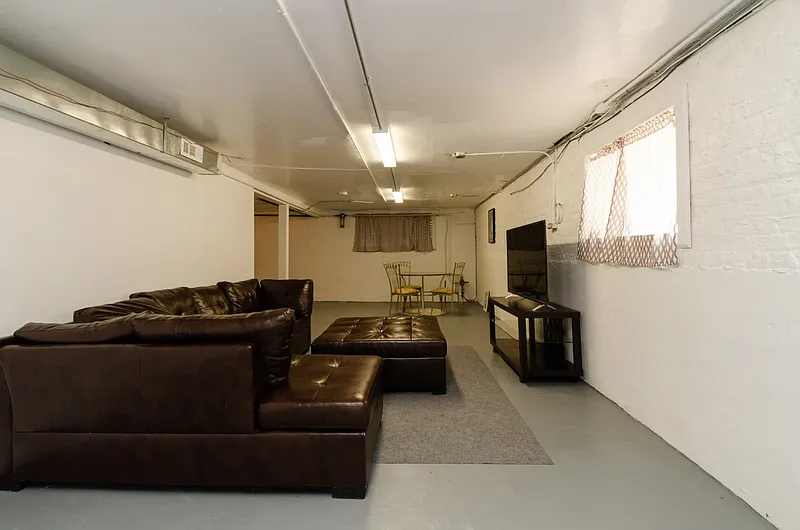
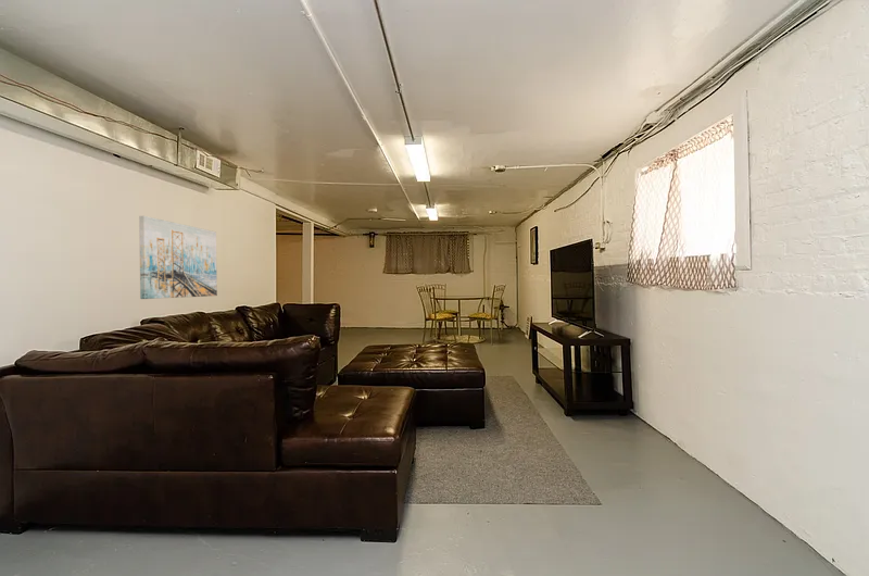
+ wall art (182, 261)
